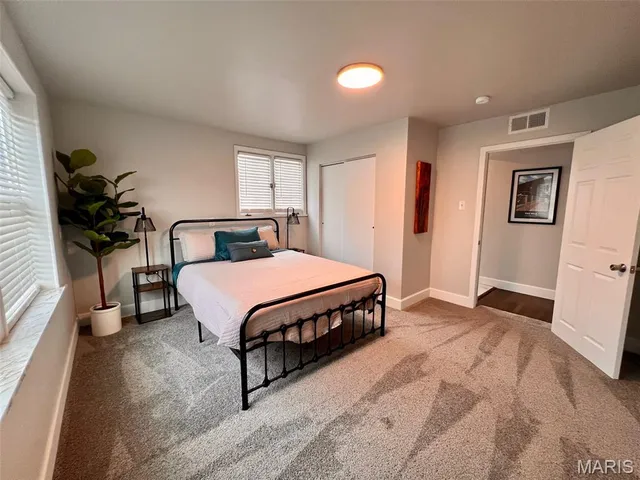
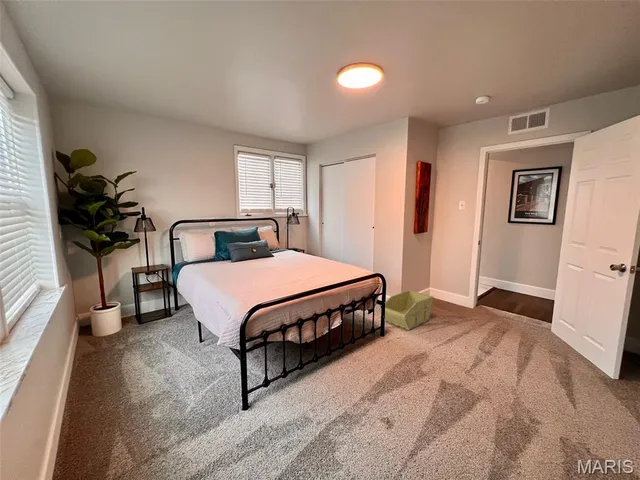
+ storage bin (407, 309)
